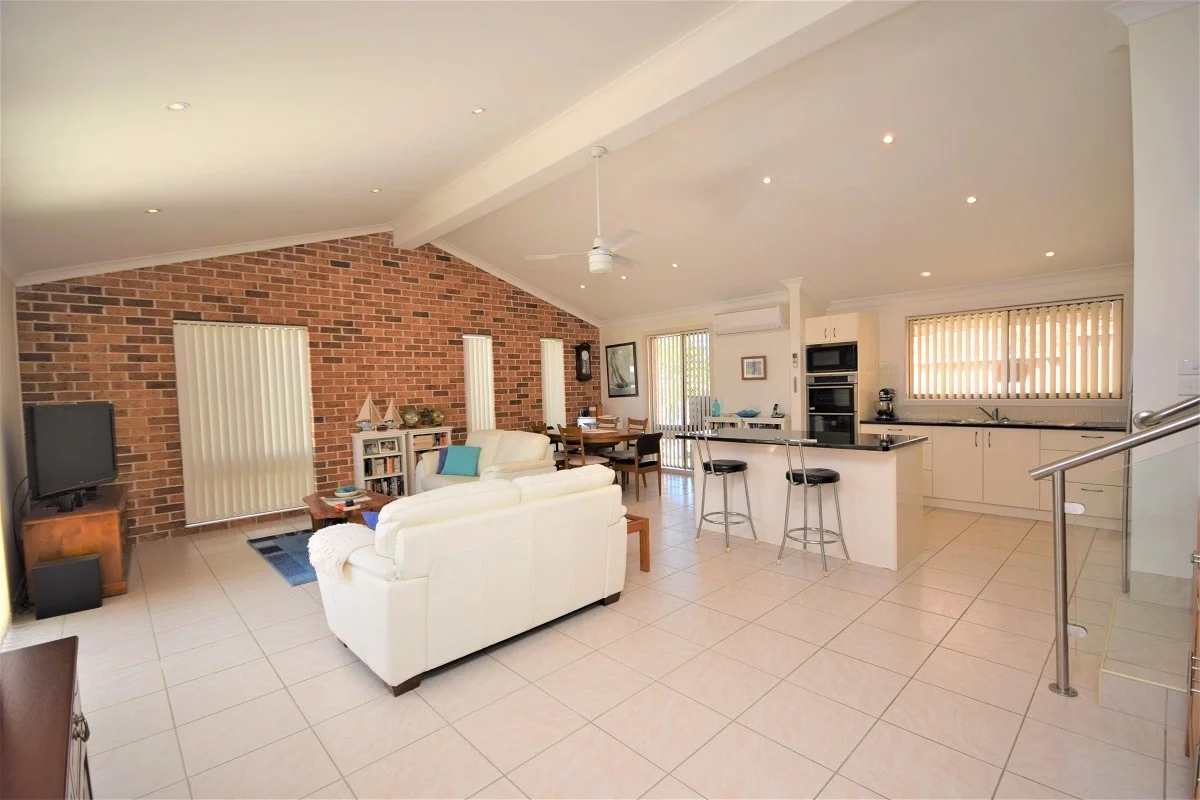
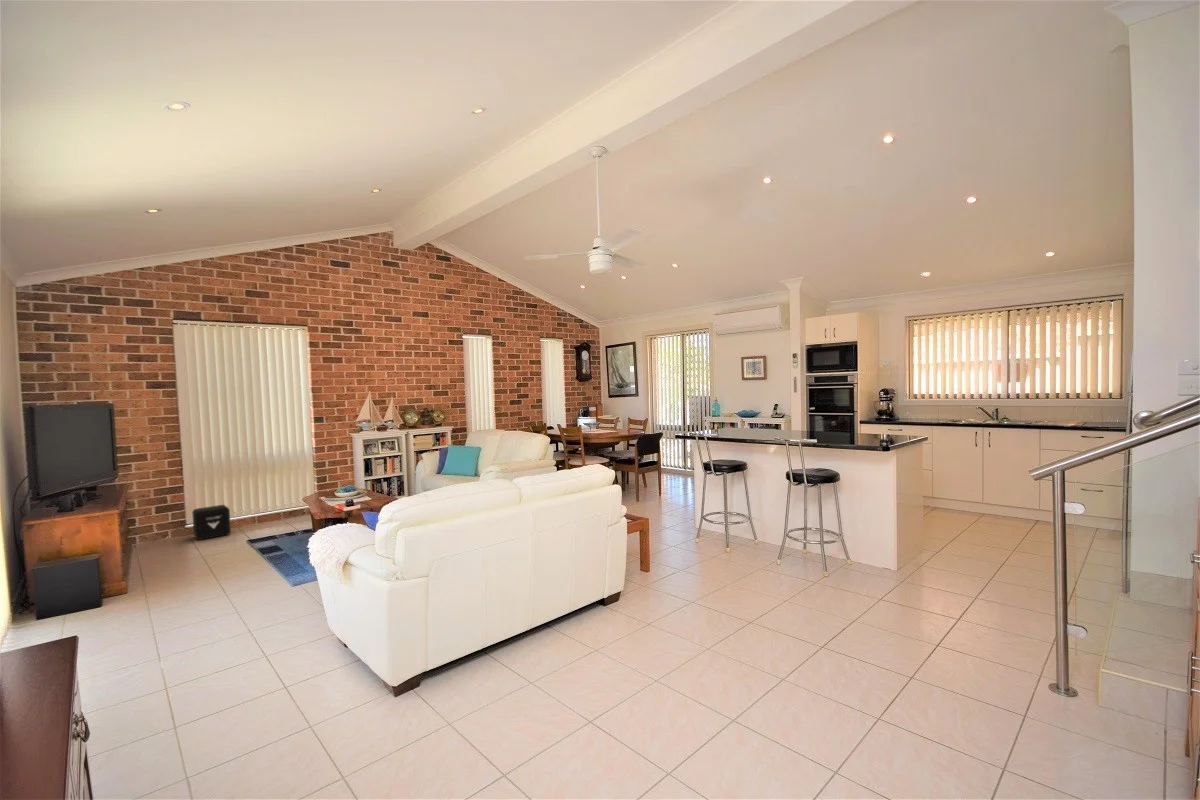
+ air purifier (211, 522)
